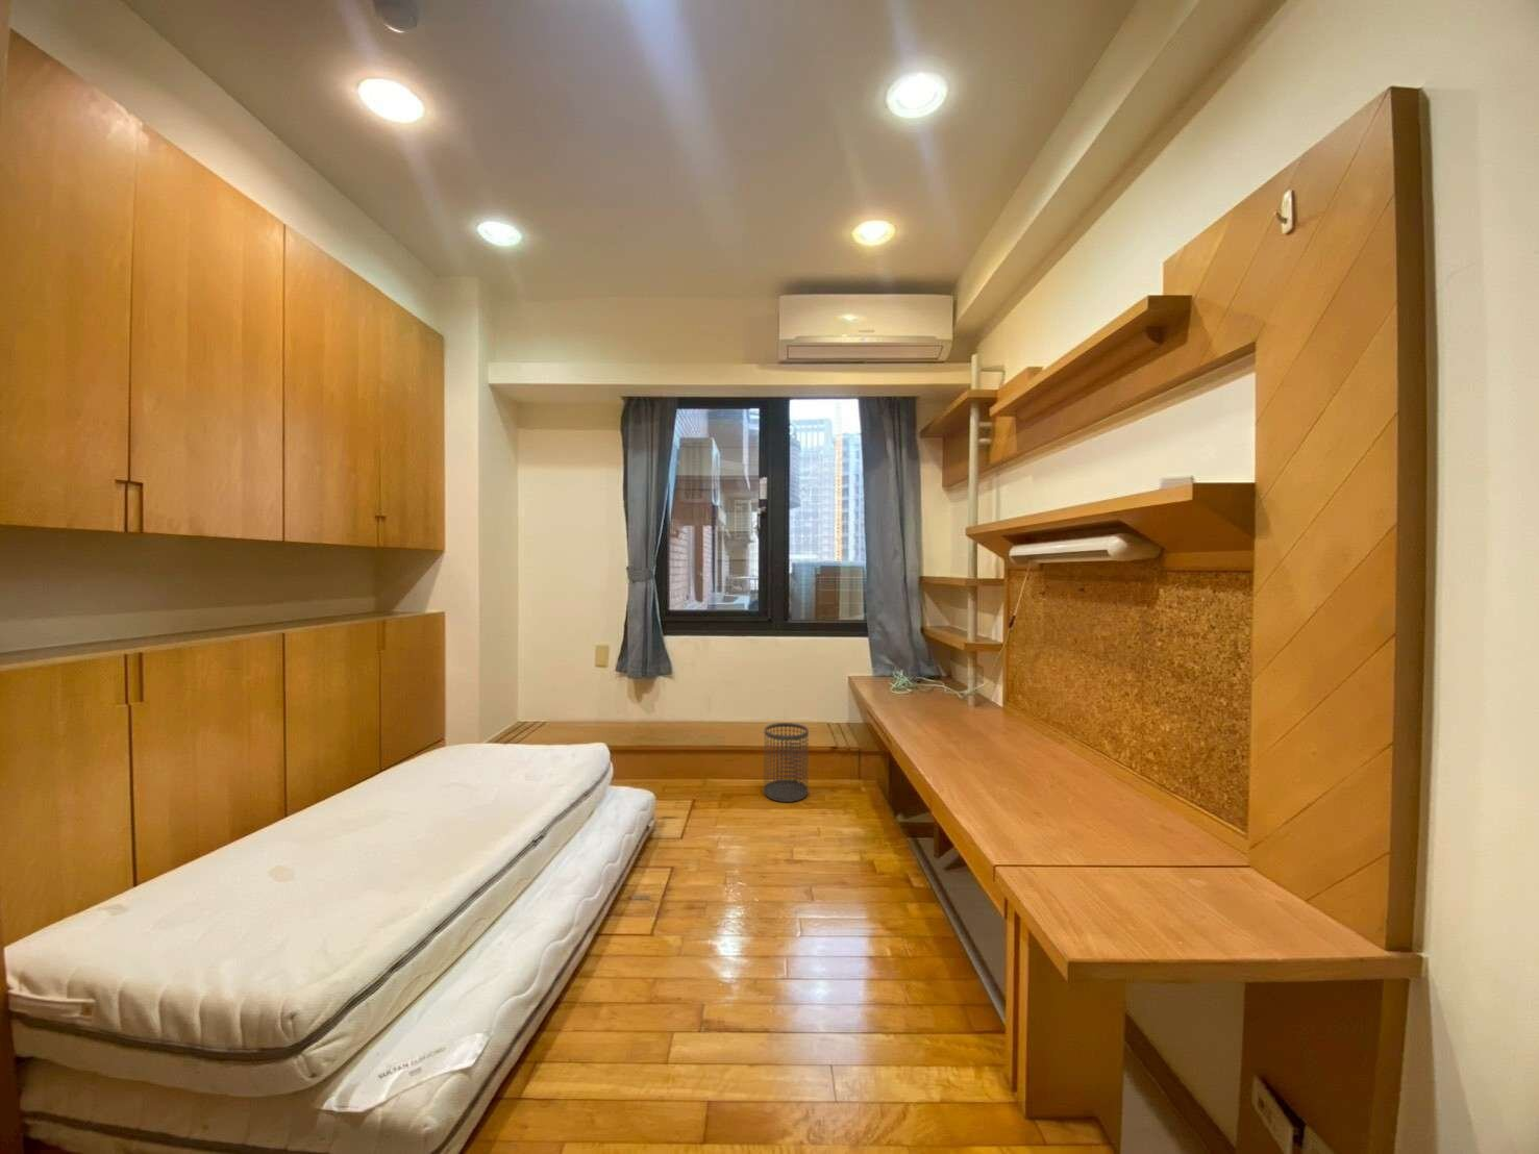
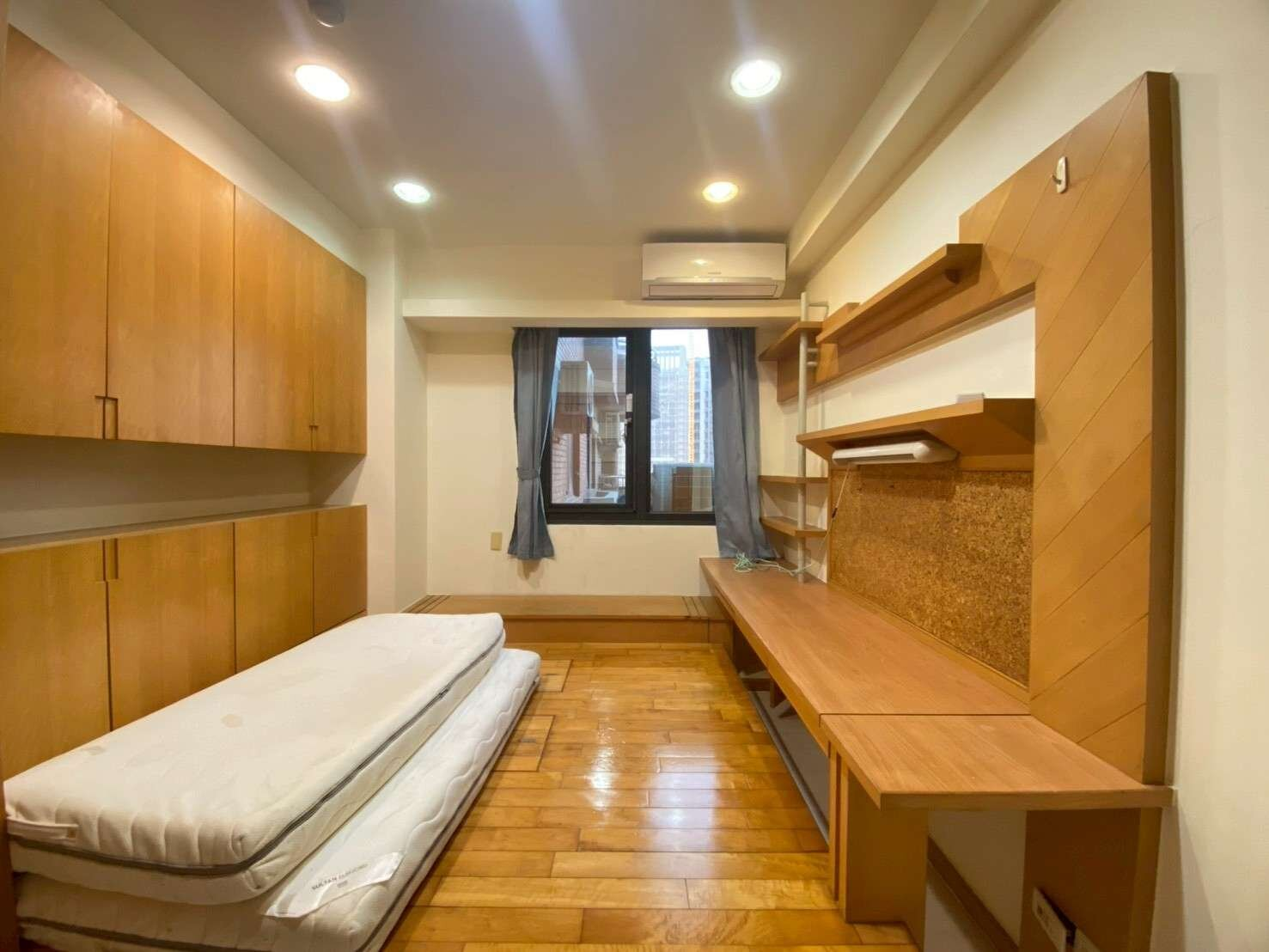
- wastebasket (786, 761)
